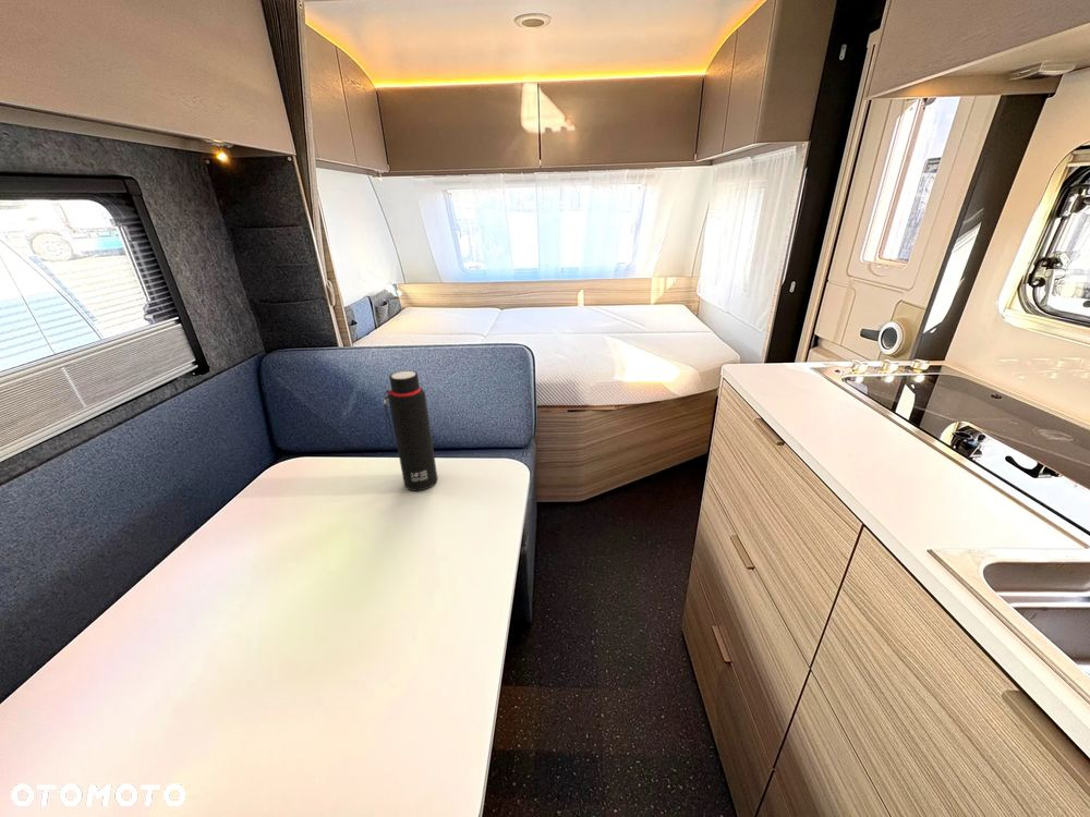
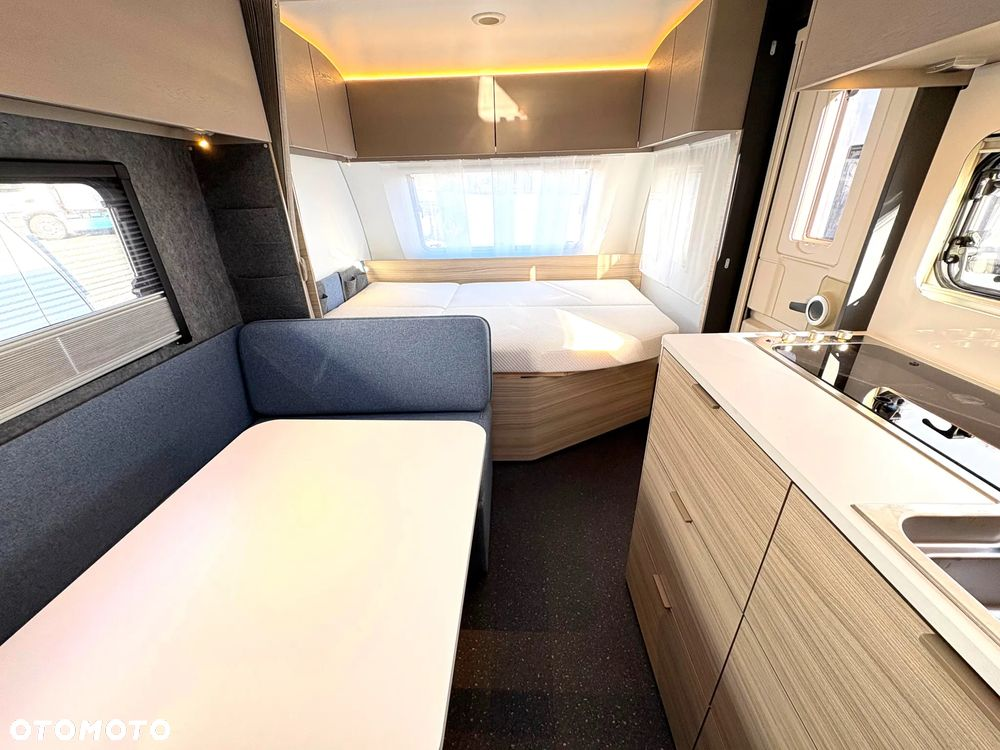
- water bottle (409, 431)
